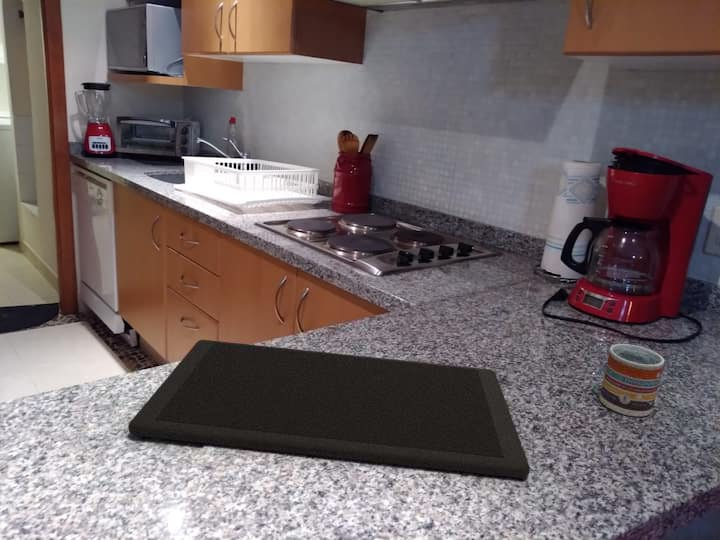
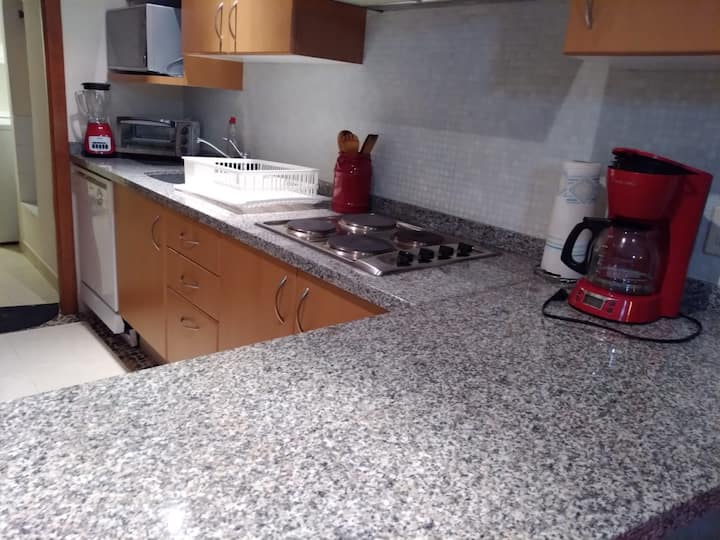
- cutting board (337, 397)
- cup (627, 375)
